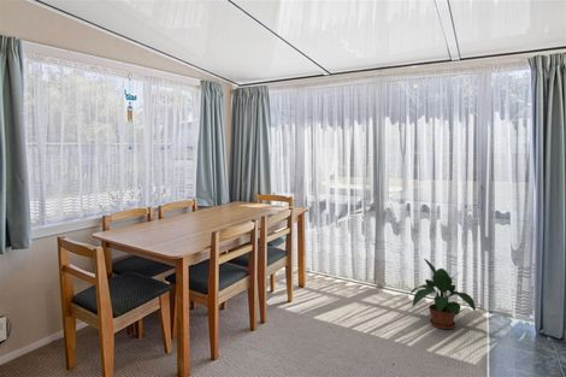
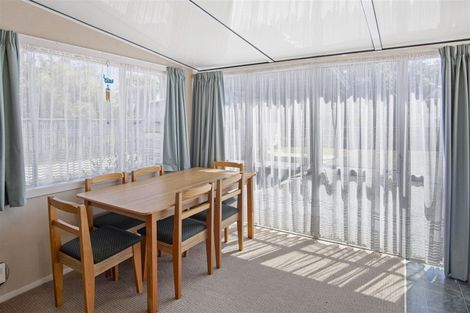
- potted plant (442, 290)
